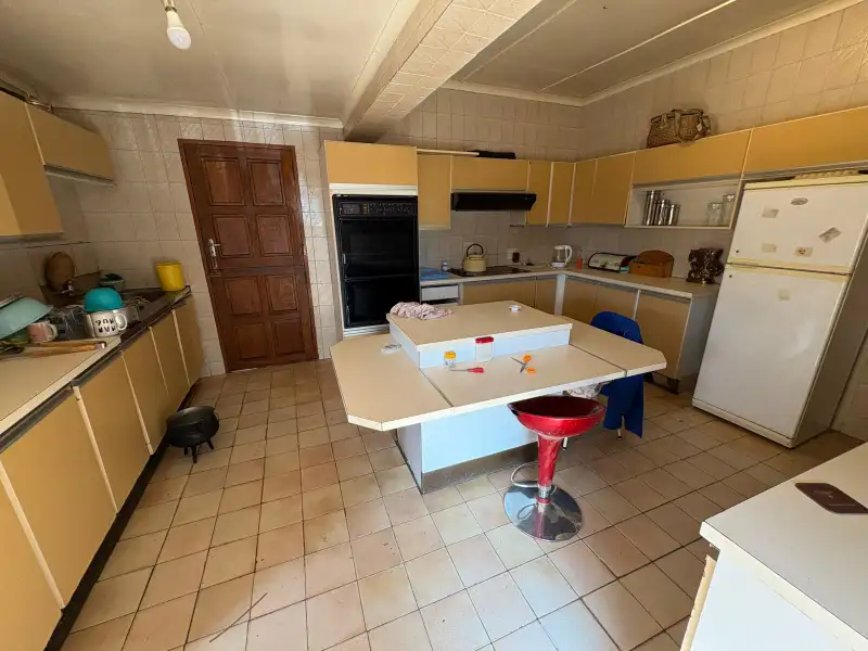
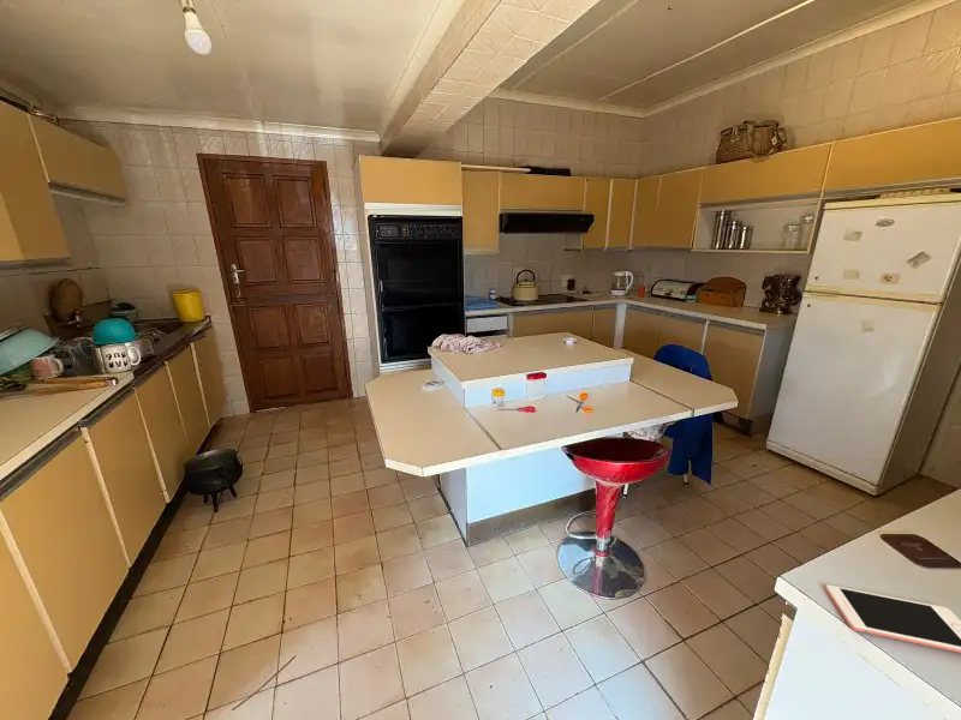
+ cell phone (901, 618)
